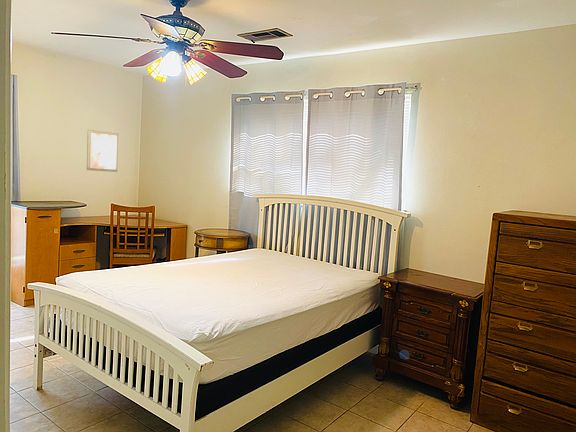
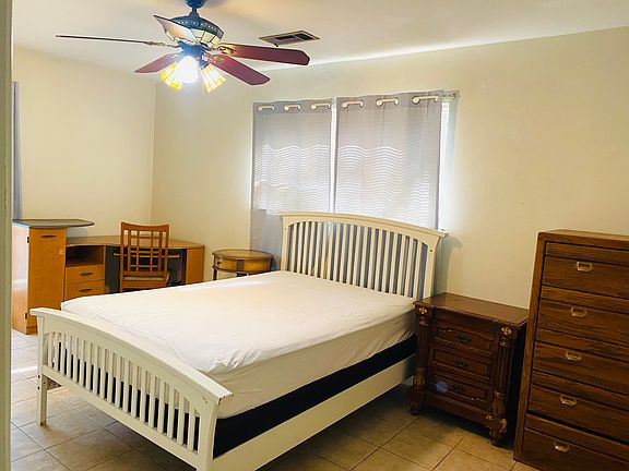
- wall art (103, 151)
